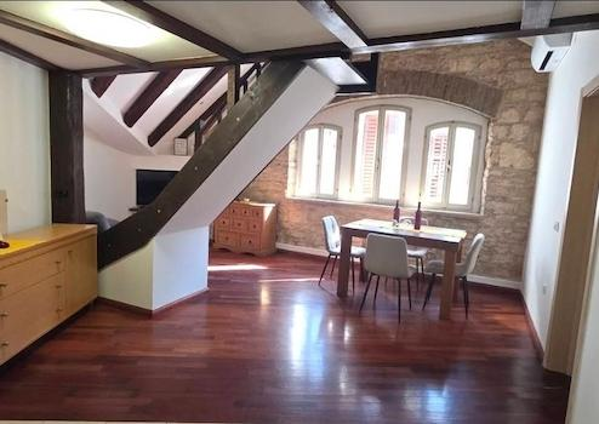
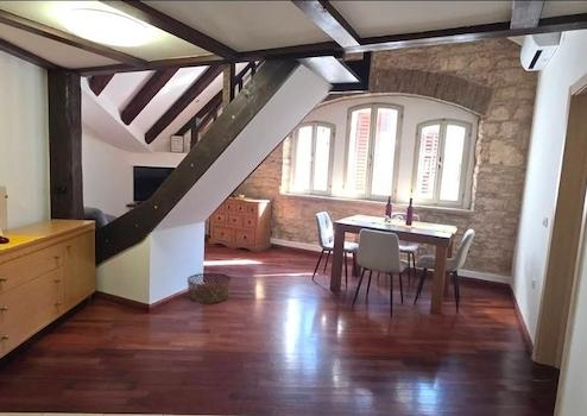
+ basket (209, 286)
